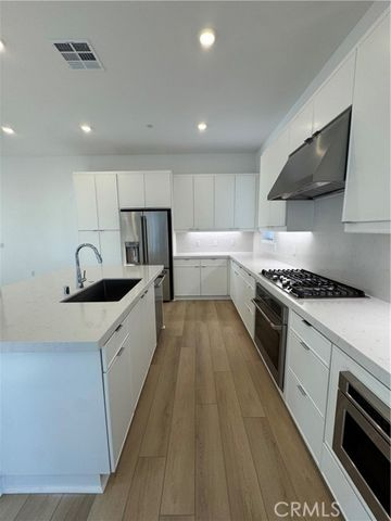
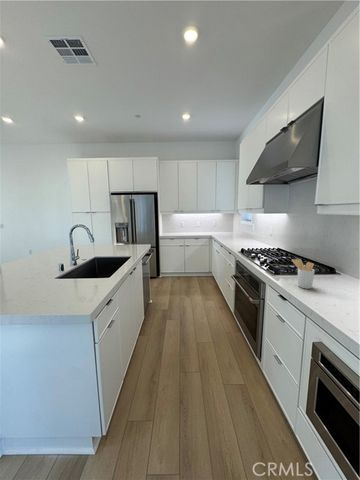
+ utensil holder (302, 272)
